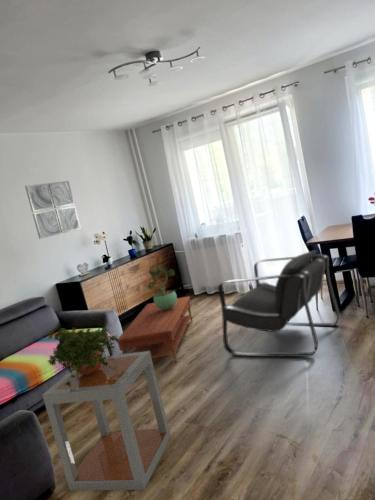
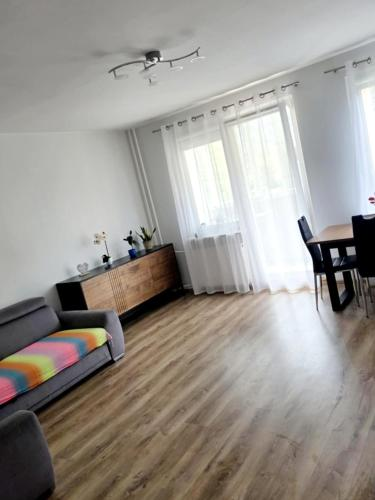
- armchair (277, 300)
- wall art (54, 209)
- side table (106, 417)
- coffee table (160, 330)
- potted plant (163, 286)
- potted plant (83, 348)
